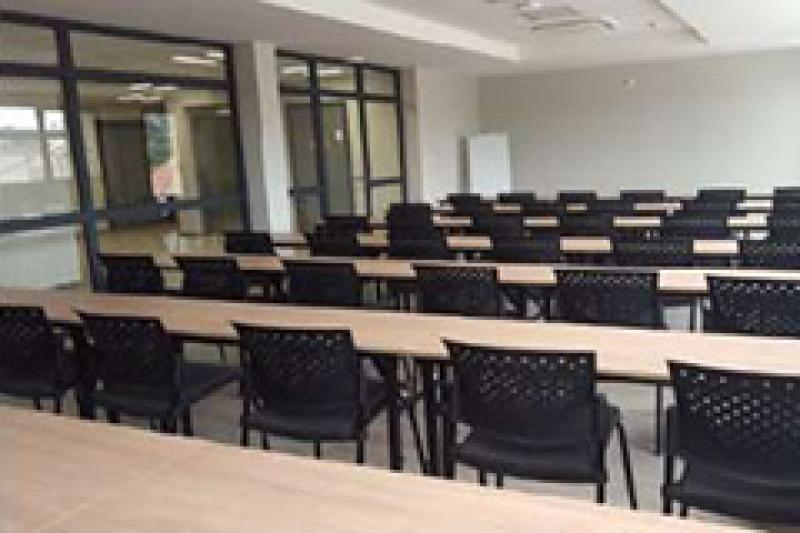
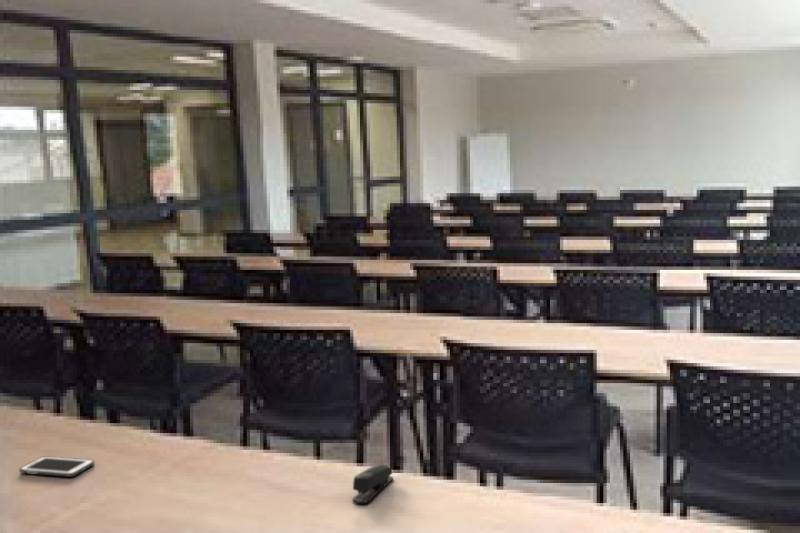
+ stapler (372, 478)
+ cell phone (57, 466)
